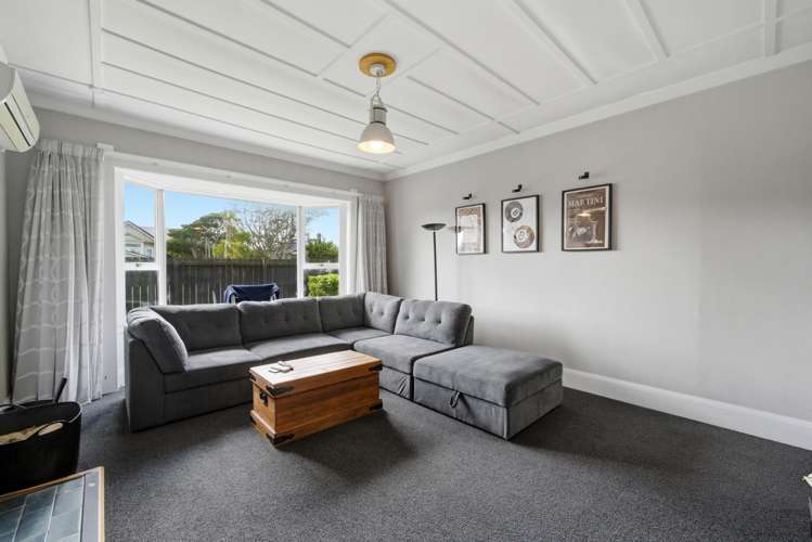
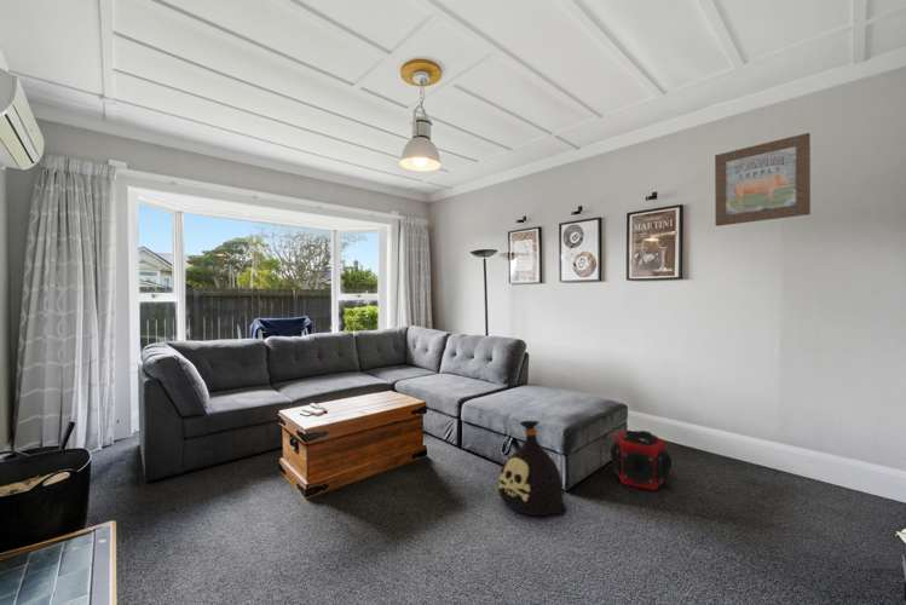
+ wall art (758, 183)
+ speaker (637, 456)
+ bag (530, 462)
